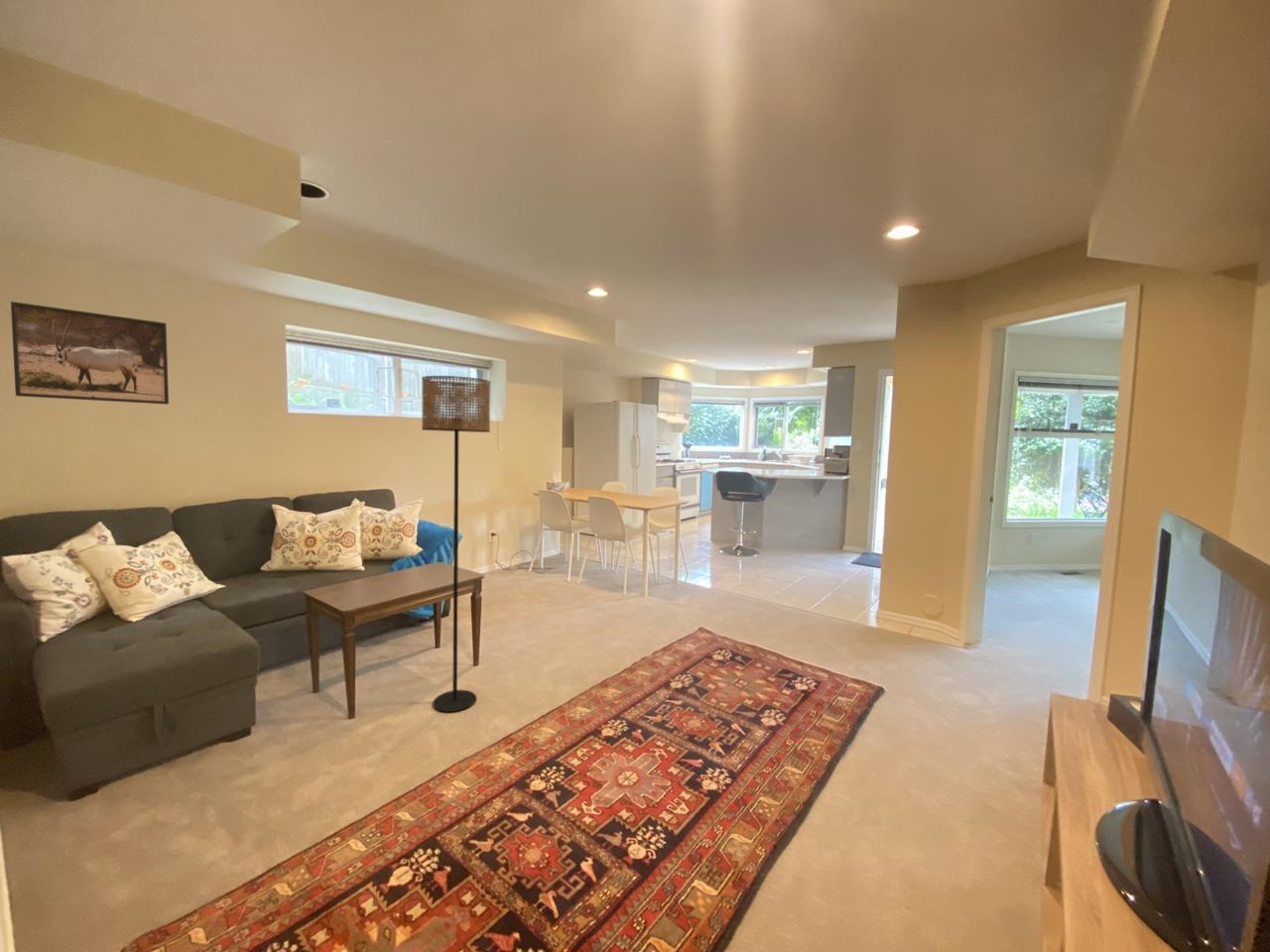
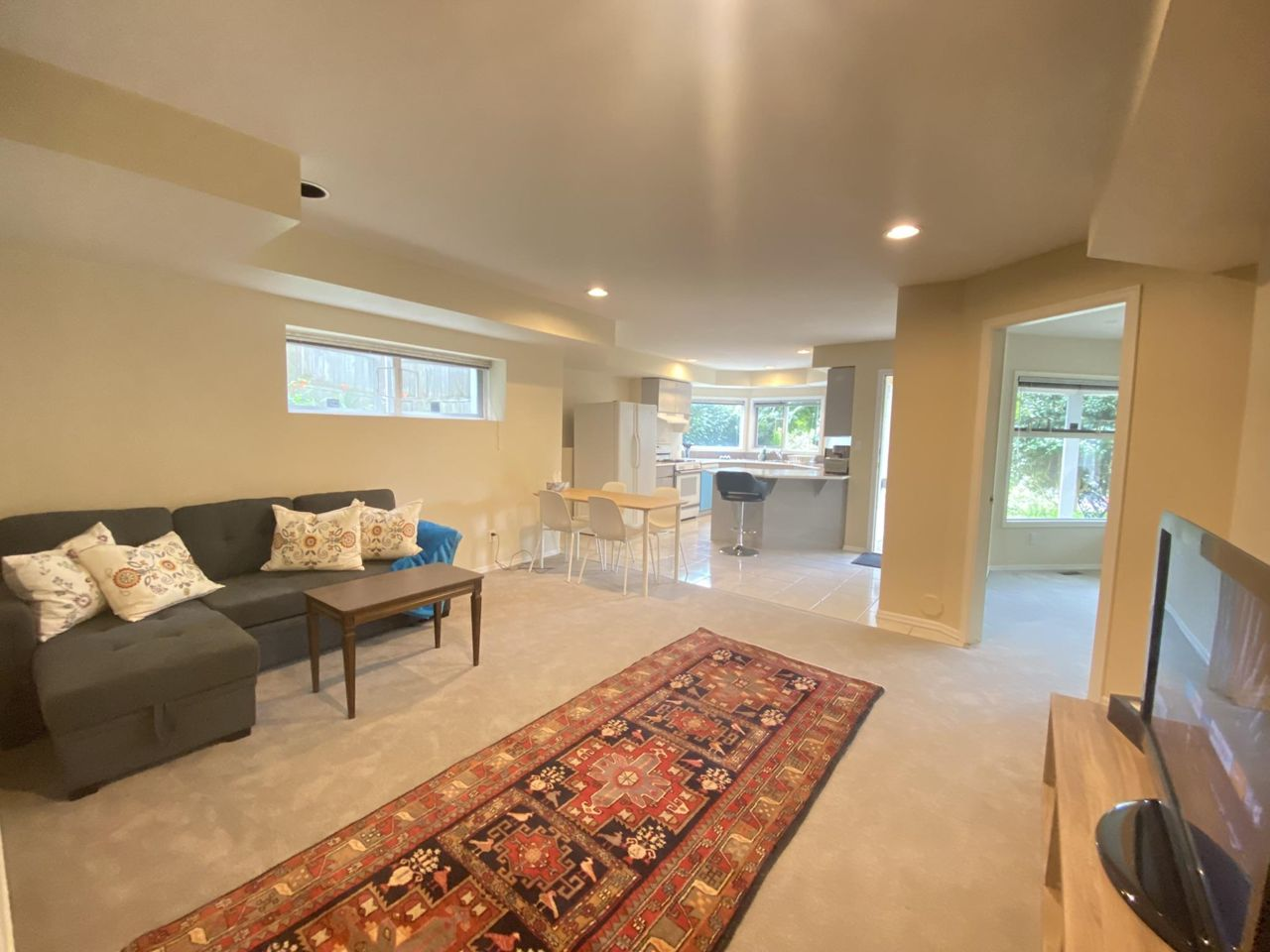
- floor lamp (455, 543)
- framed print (95, 357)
